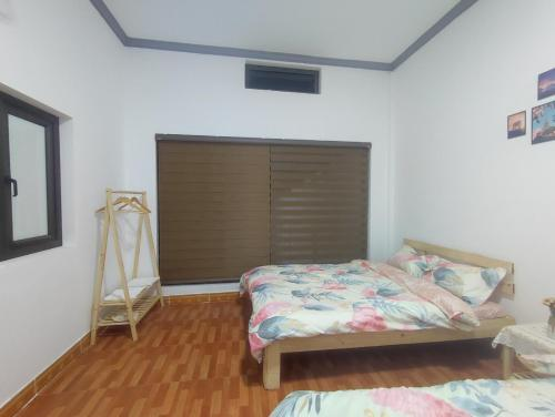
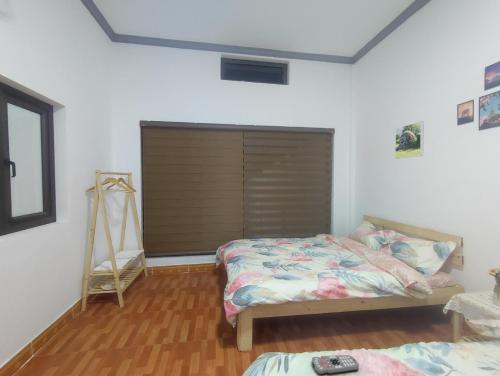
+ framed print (408, 141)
+ remote control (335, 364)
